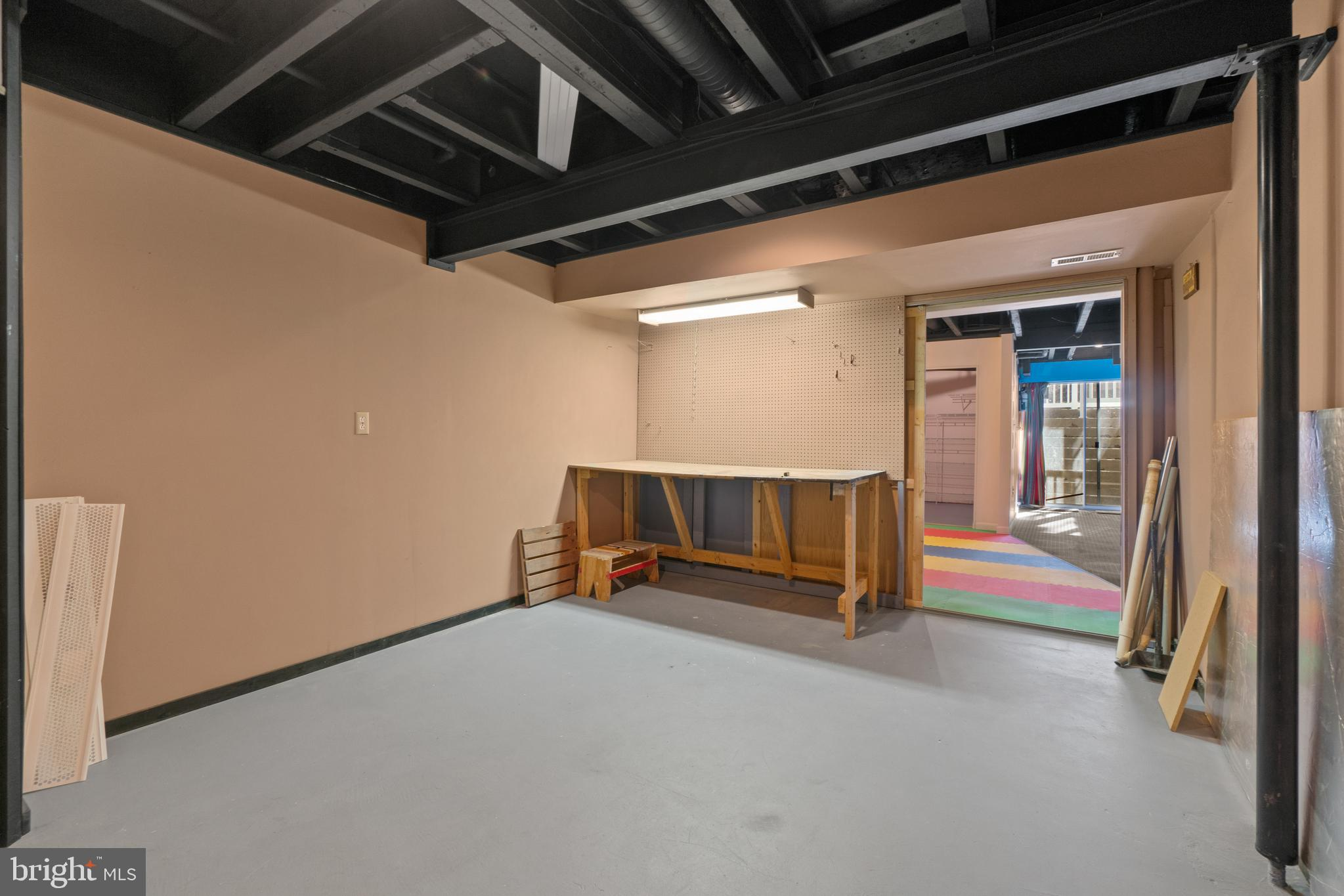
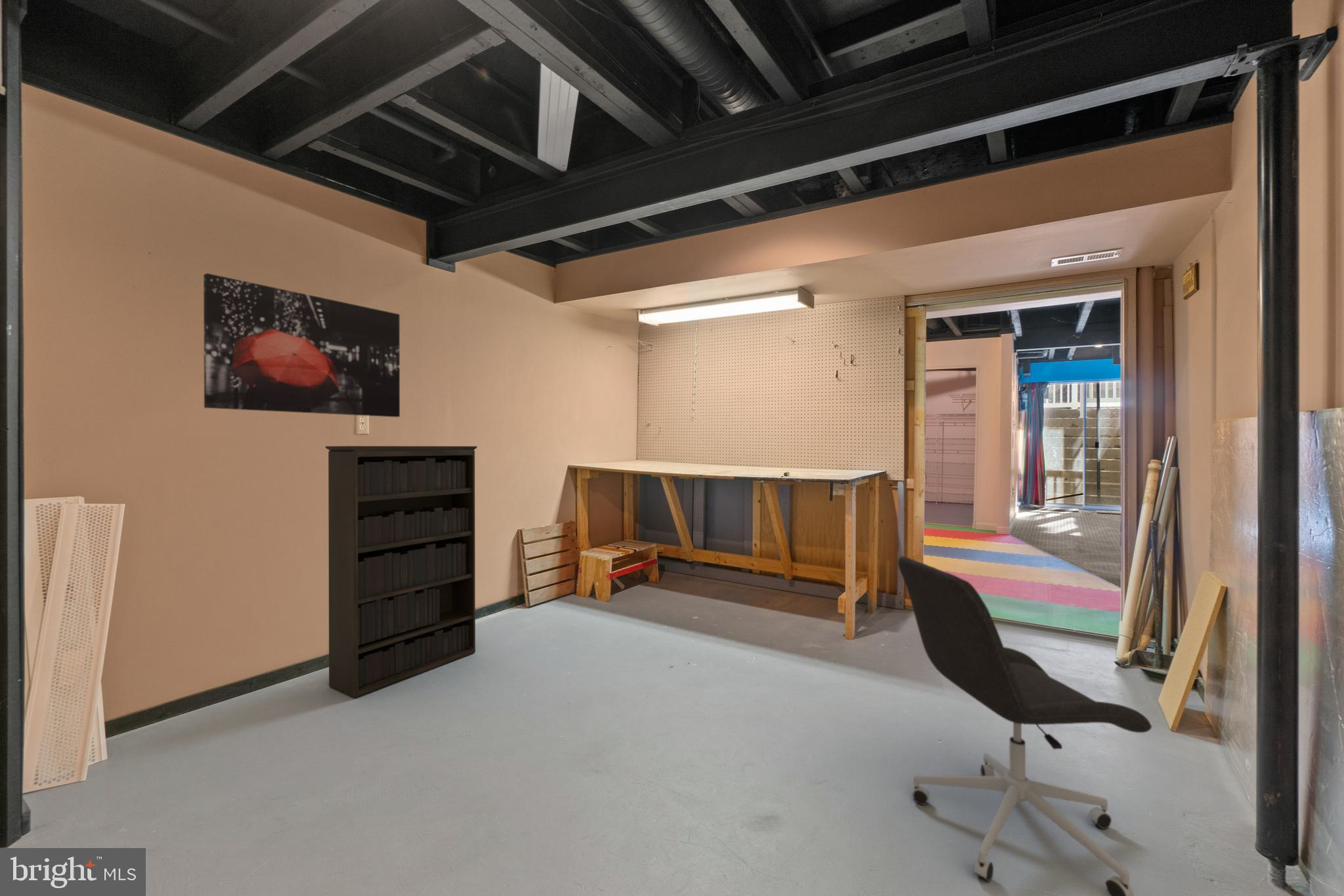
+ bookshelf (407, 557)
+ wall art (314, 354)
+ office chair (1012, 697)
